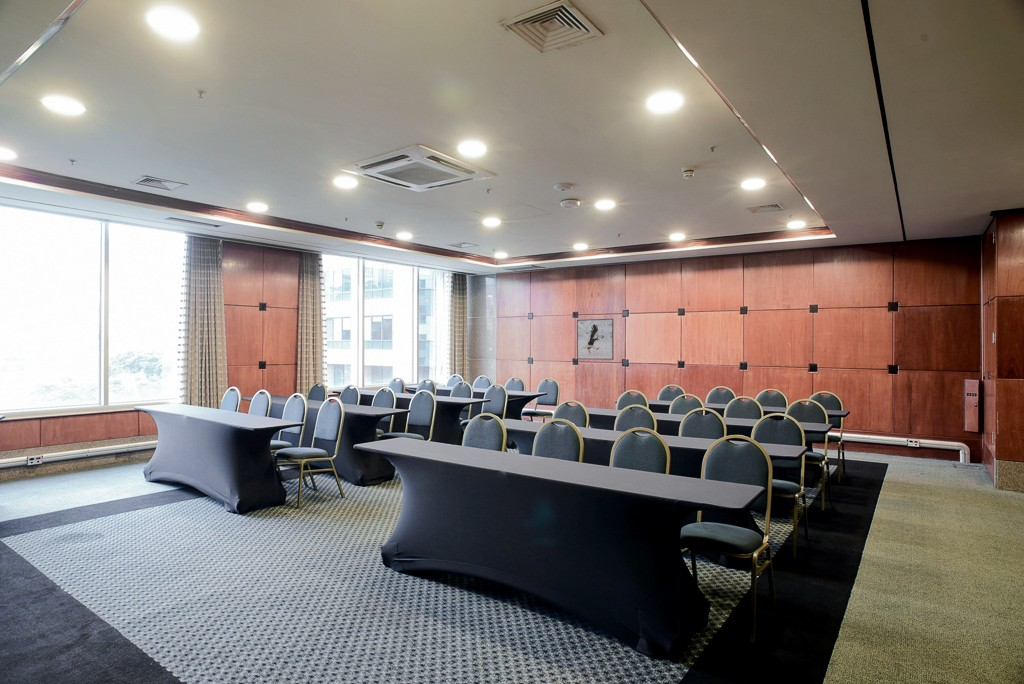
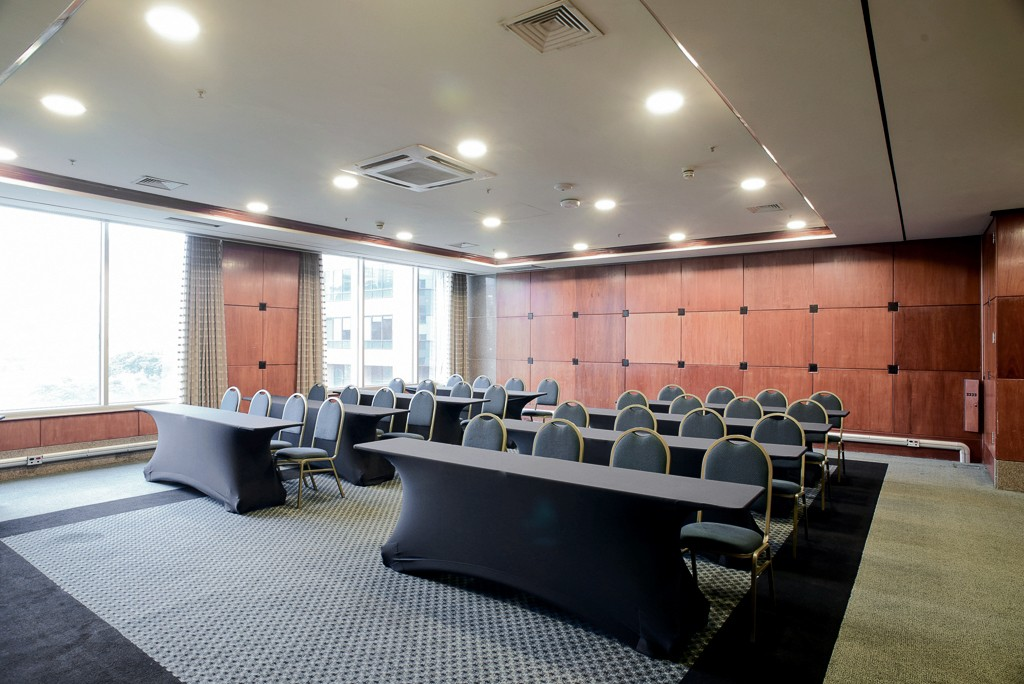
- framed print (594, 339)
